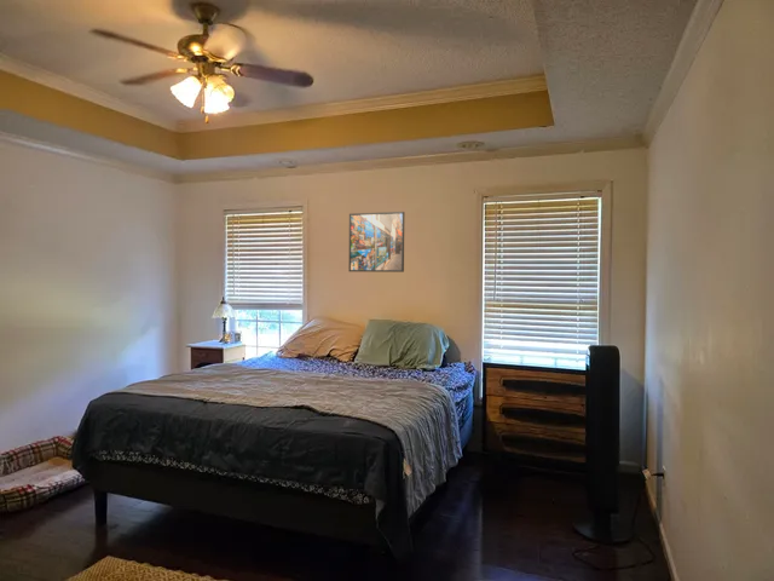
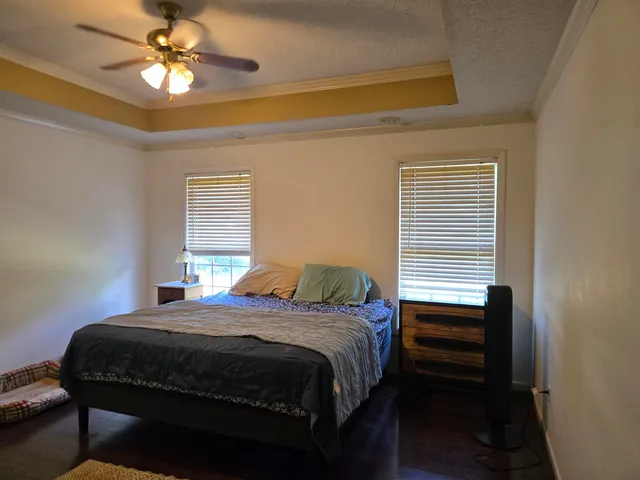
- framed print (375, 242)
